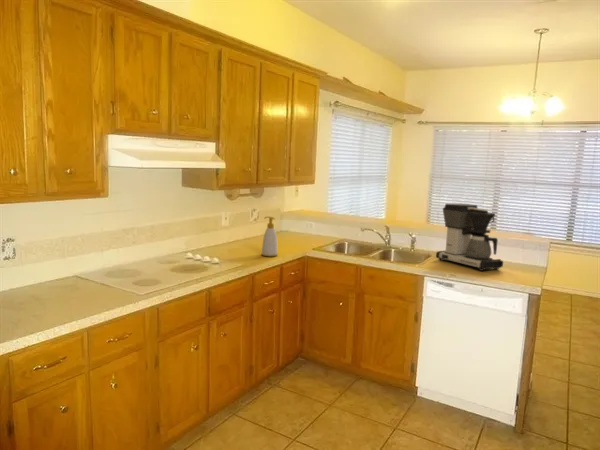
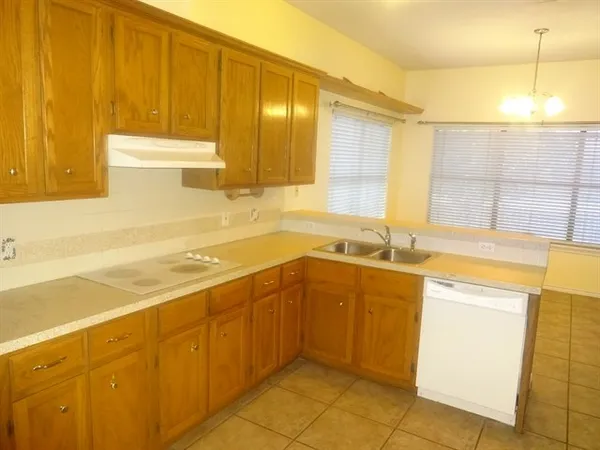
- soap bottle (270, 236)
- coffee maker (470, 235)
